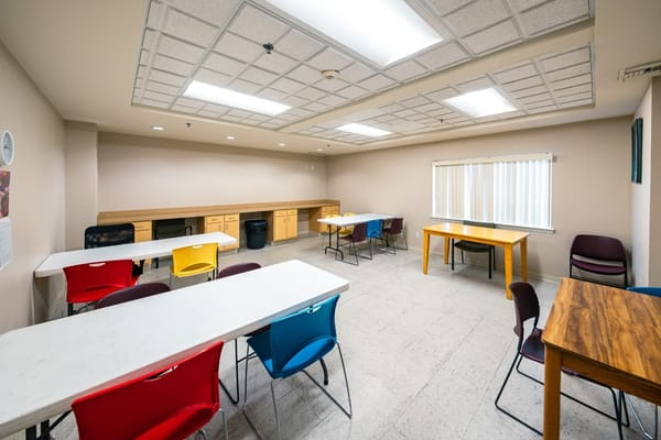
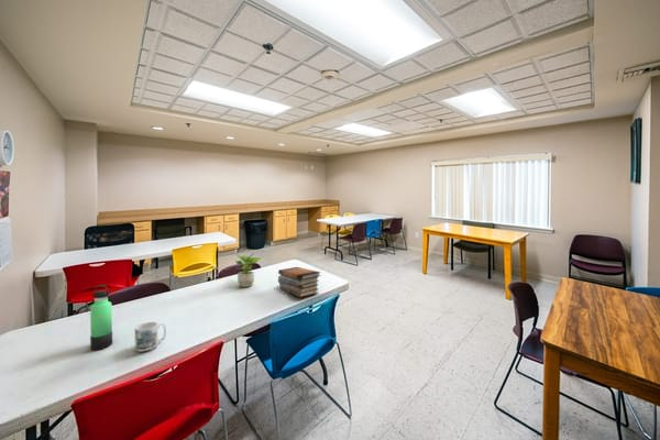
+ potted plant (249, 268)
+ thermos bottle (101, 315)
+ book stack (298, 280)
+ mug (151, 334)
